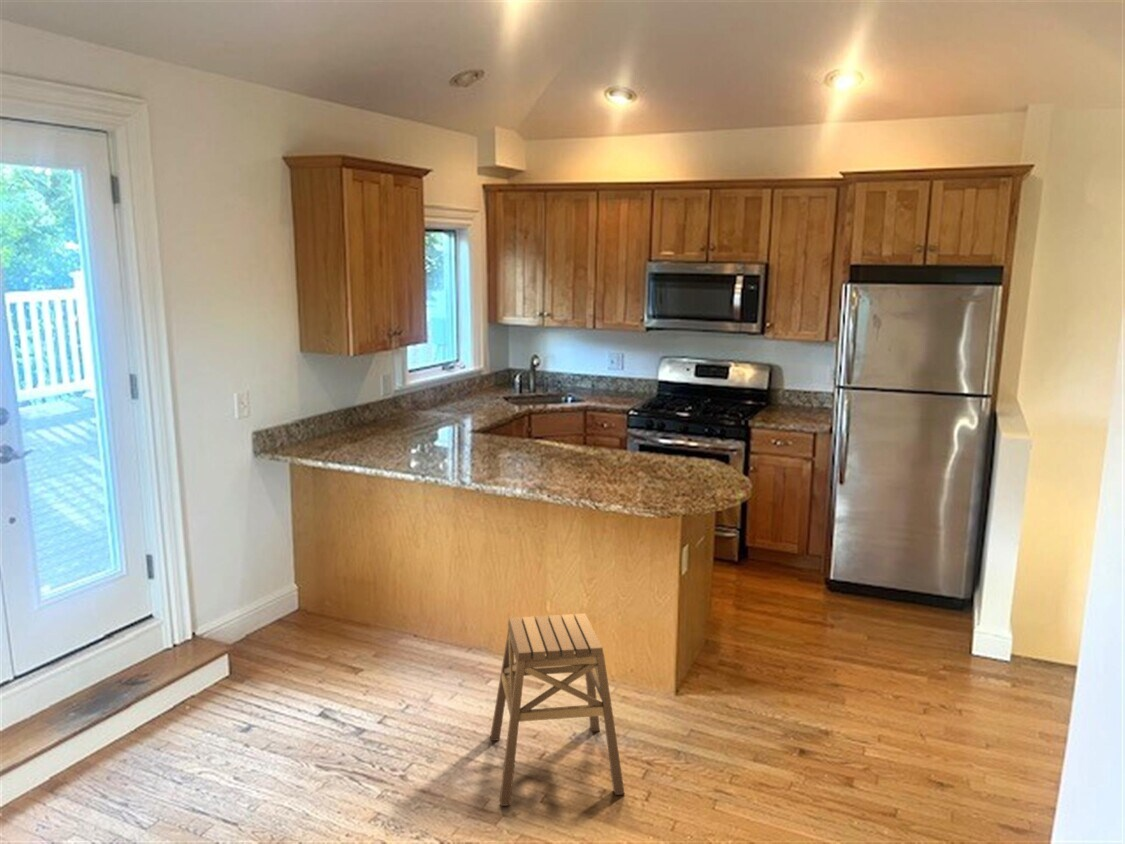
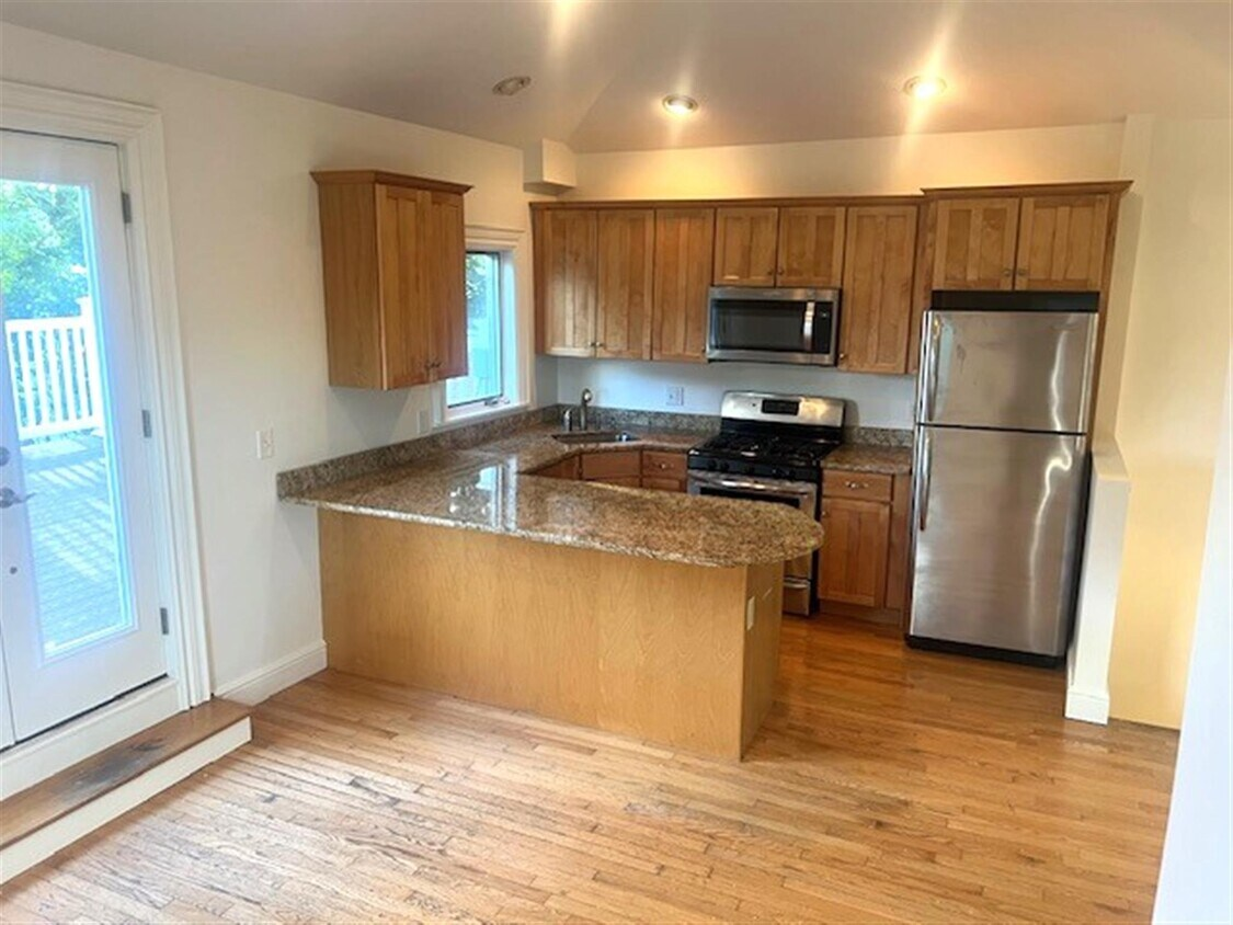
- stool (551, 695)
